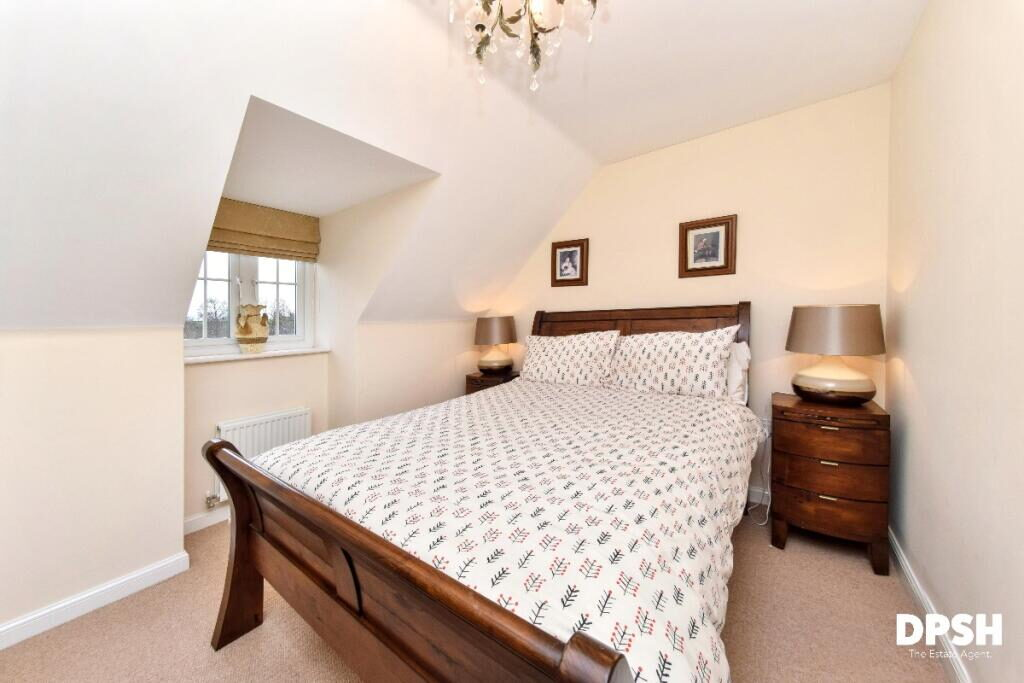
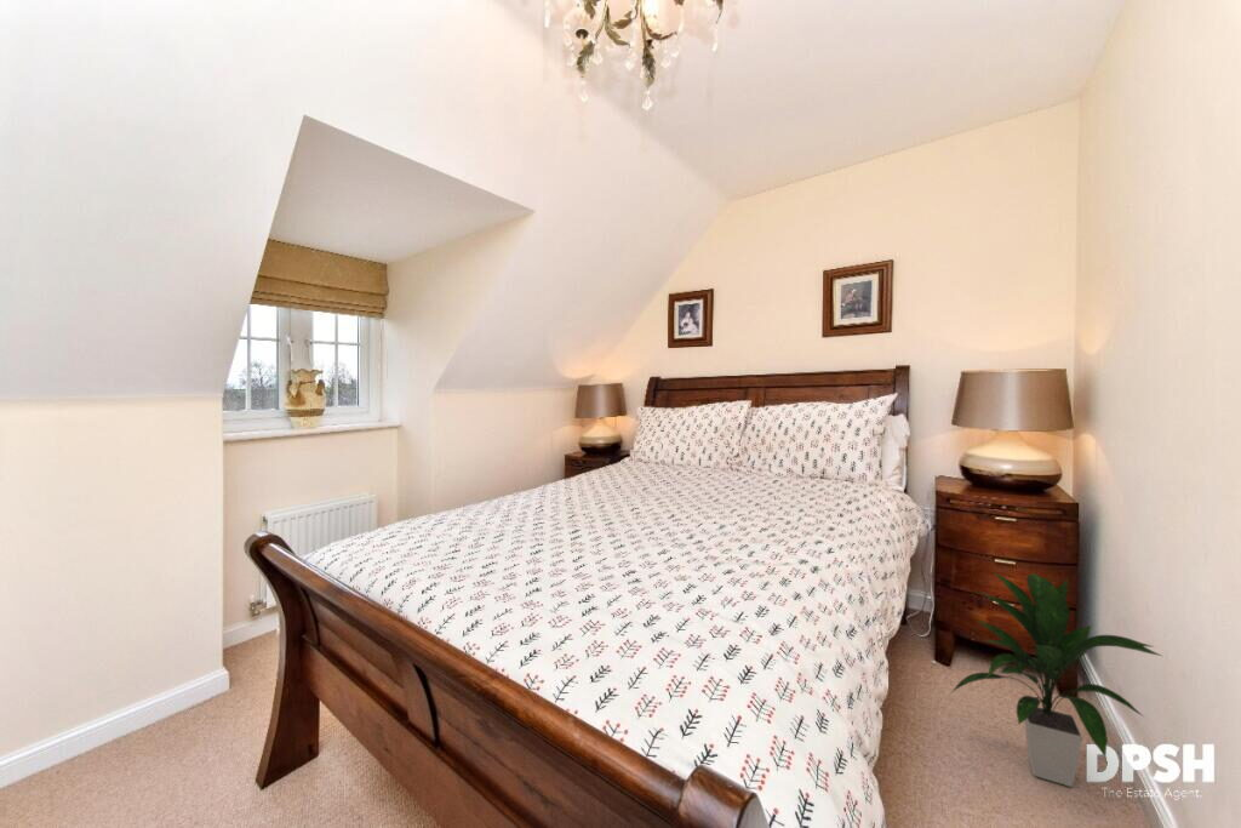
+ indoor plant (1042, 668)
